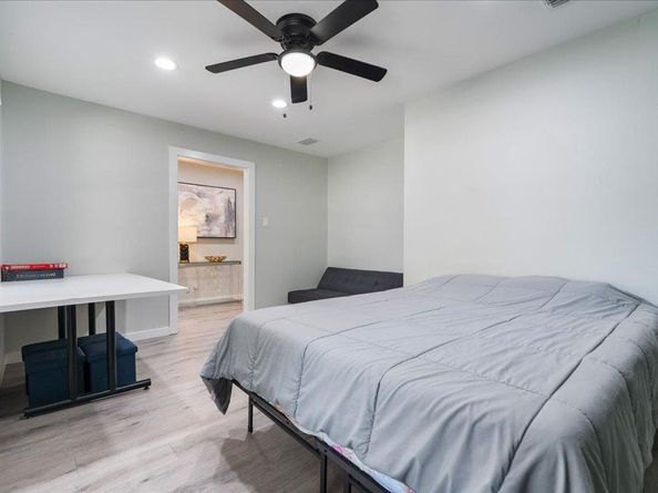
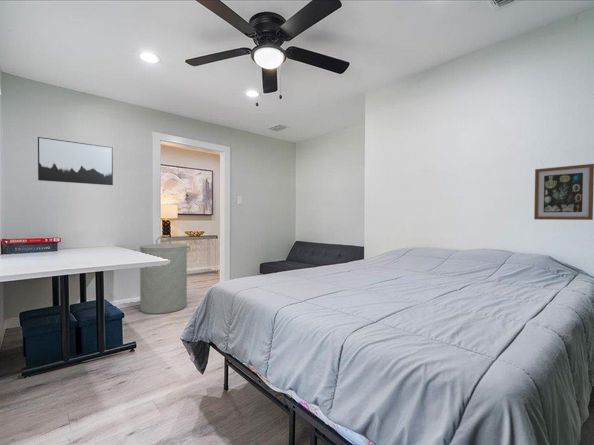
+ laundry hamper (164, 271)
+ wall art (562, 193)
+ wall art (77, 162)
